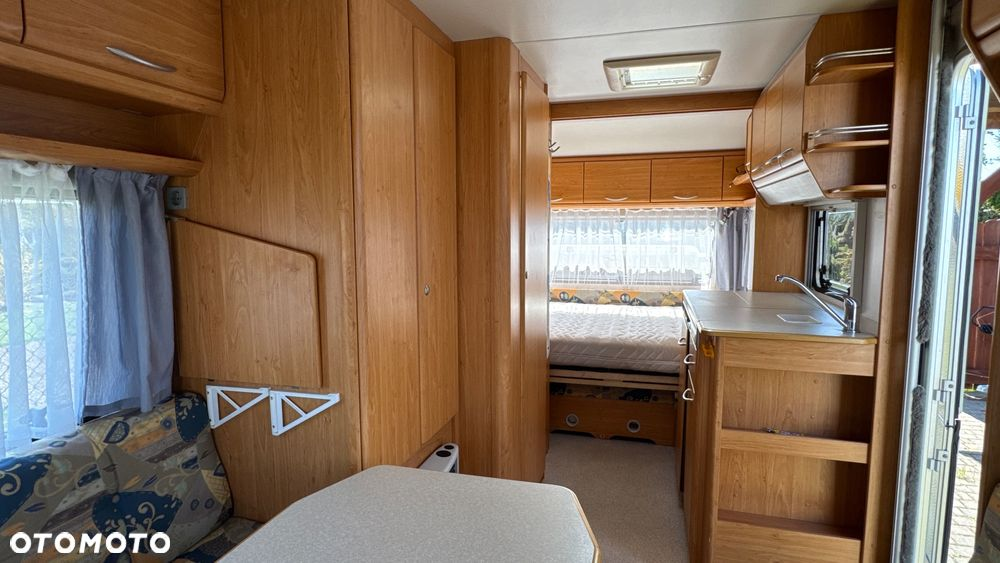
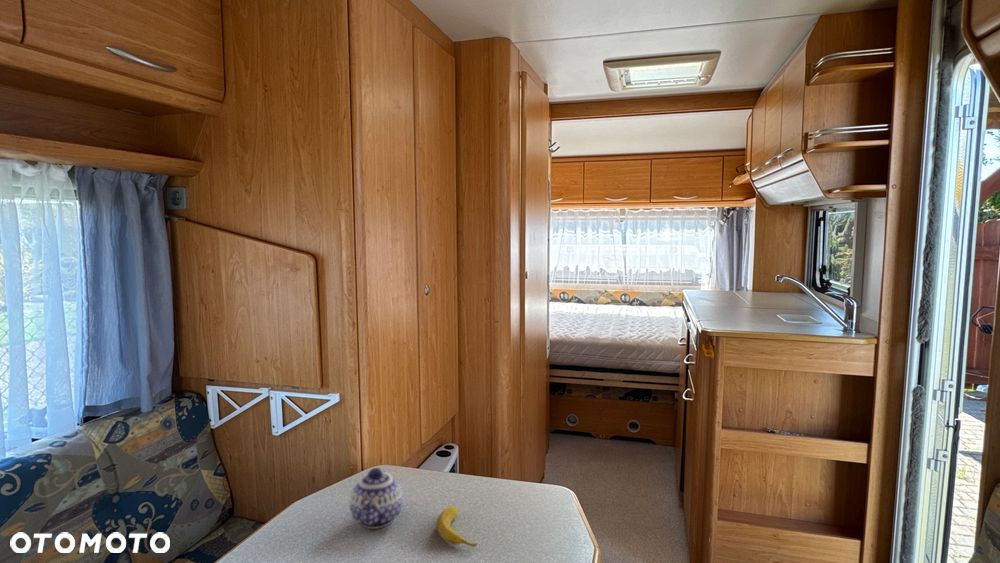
+ teapot (376, 495)
+ banana (452, 529)
